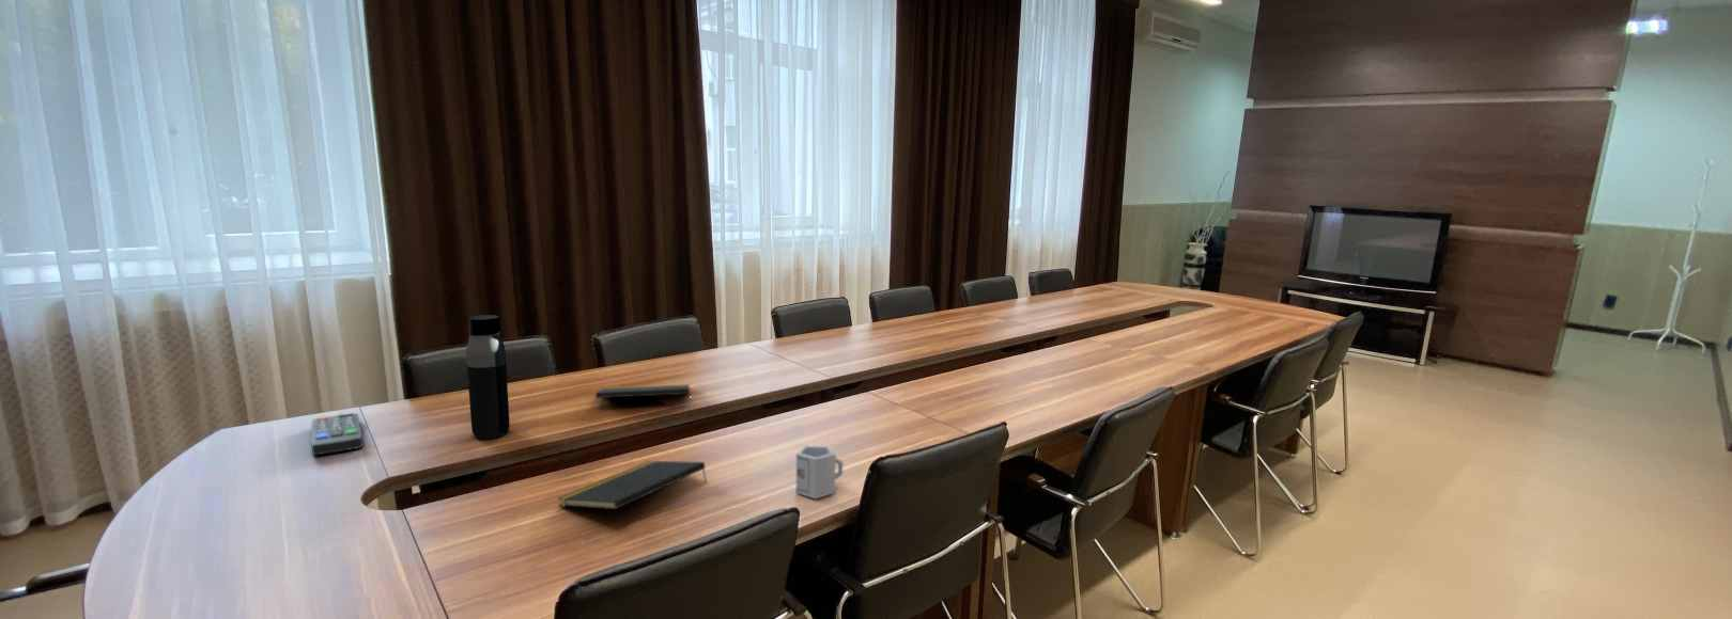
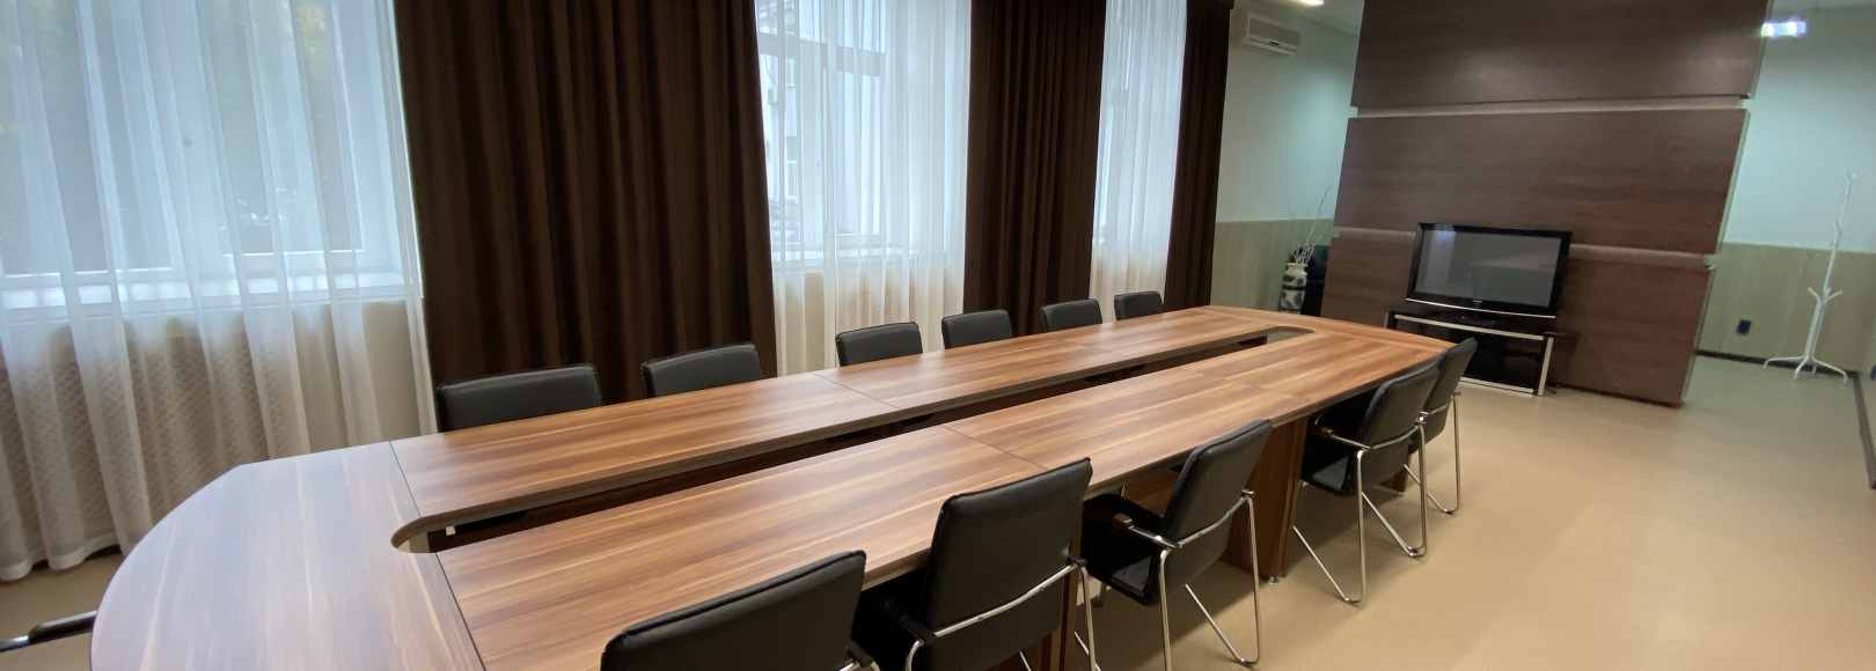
- water bottle (487, 376)
- cup (819, 470)
- notepad (634, 482)
- notepad (645, 391)
- remote control (336, 431)
